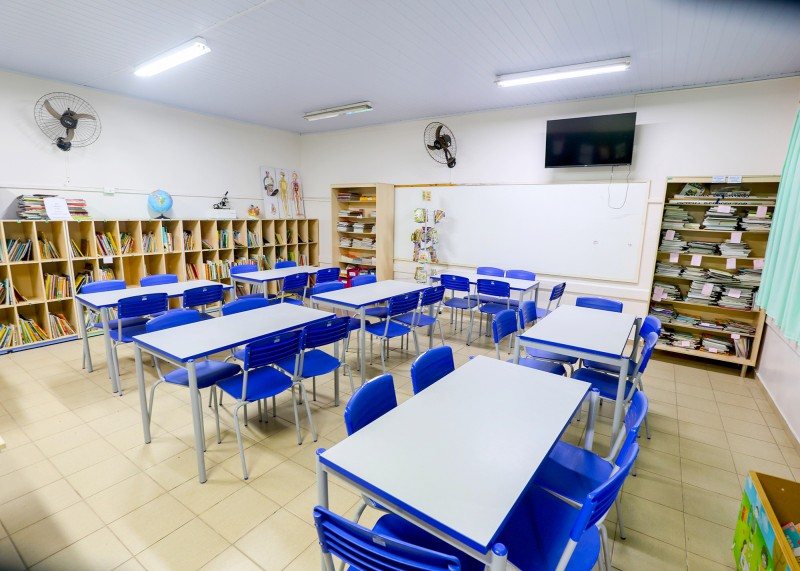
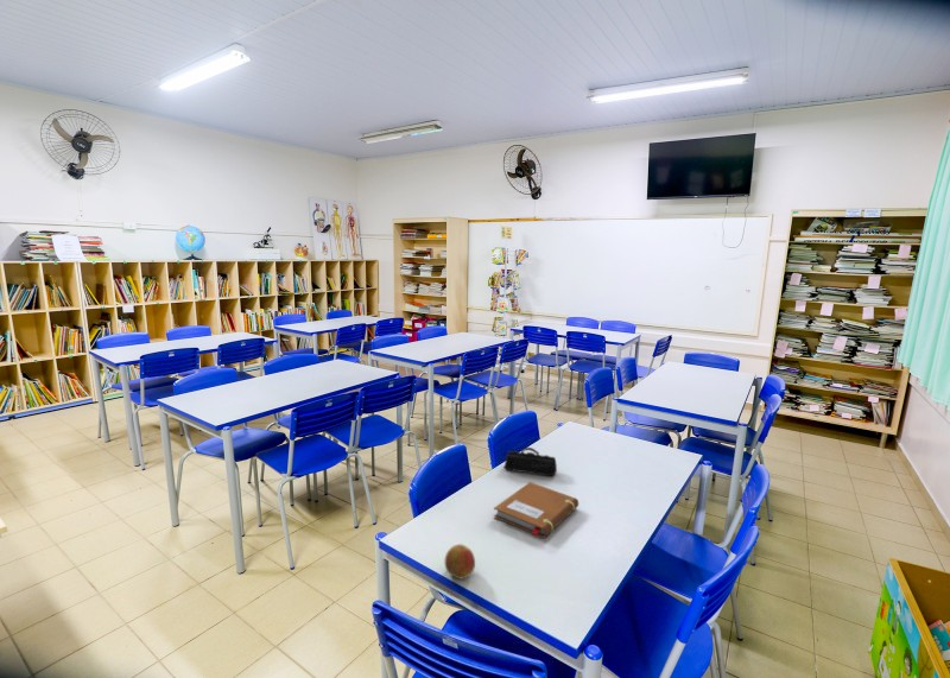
+ pencil case (530, 458)
+ notebook (536, 508)
+ apple (460, 559)
